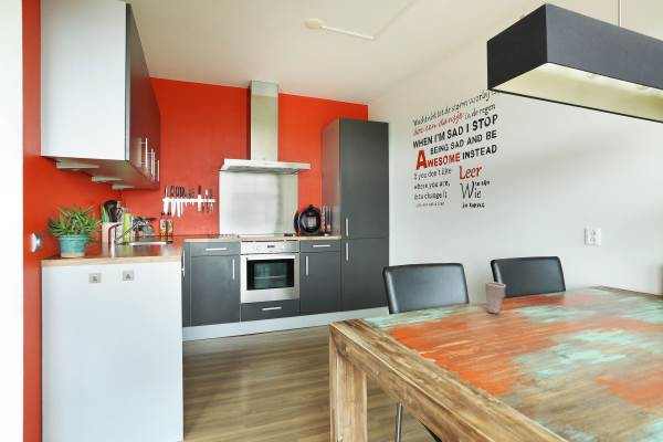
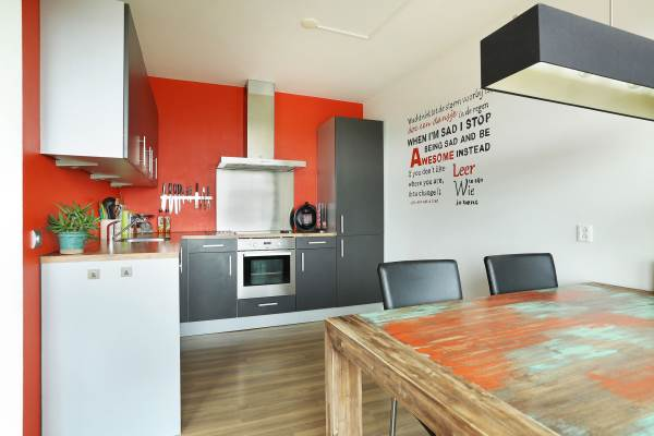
- cup (495, 297)
